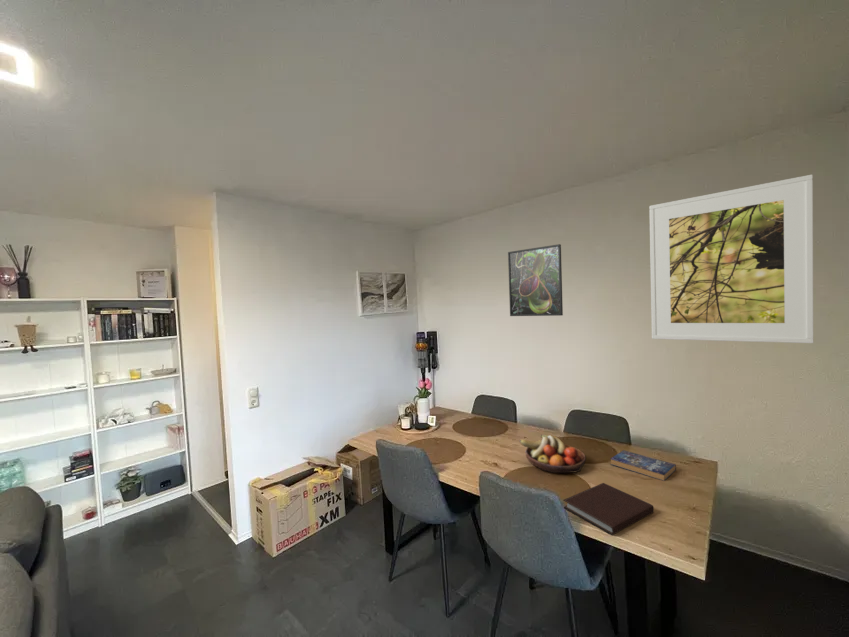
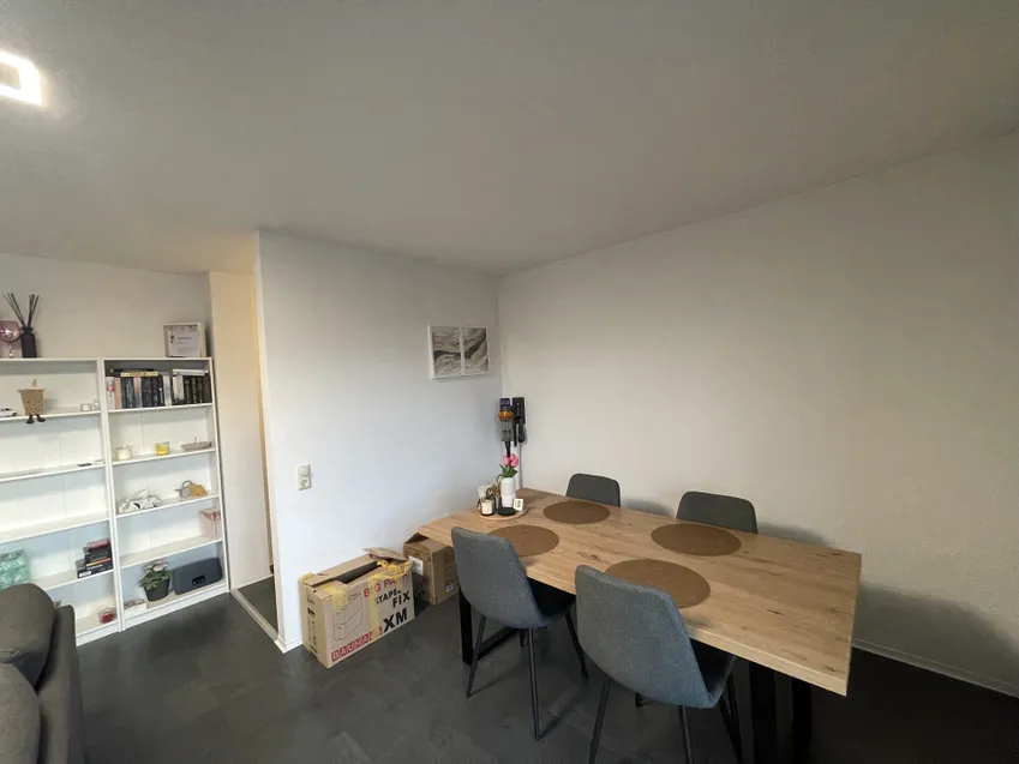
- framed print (534, 282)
- fruit bowl (554, 451)
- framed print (722, 266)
- notebook (607, 506)
- book (642, 464)
